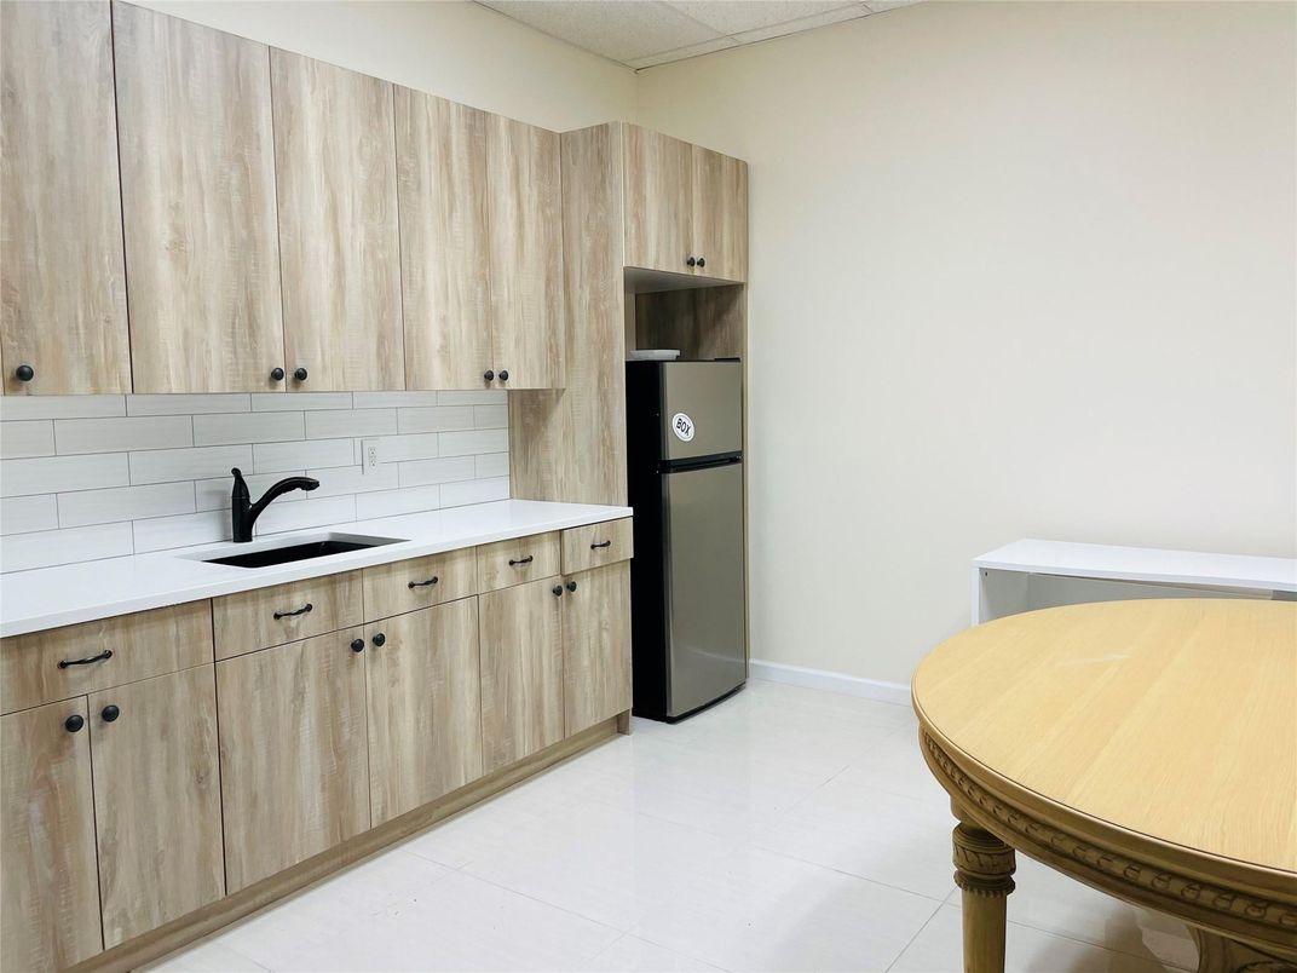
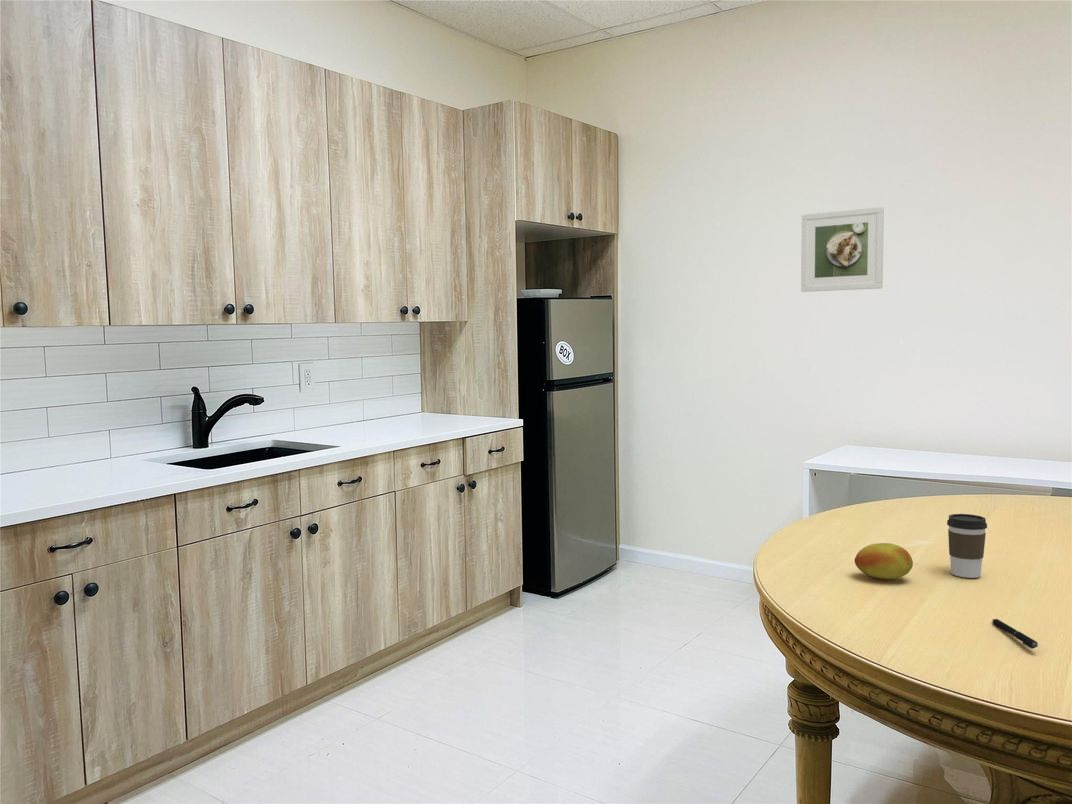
+ fruit (883, 560)
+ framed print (841, 250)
+ coffee cup (966, 545)
+ pen (1012, 631)
